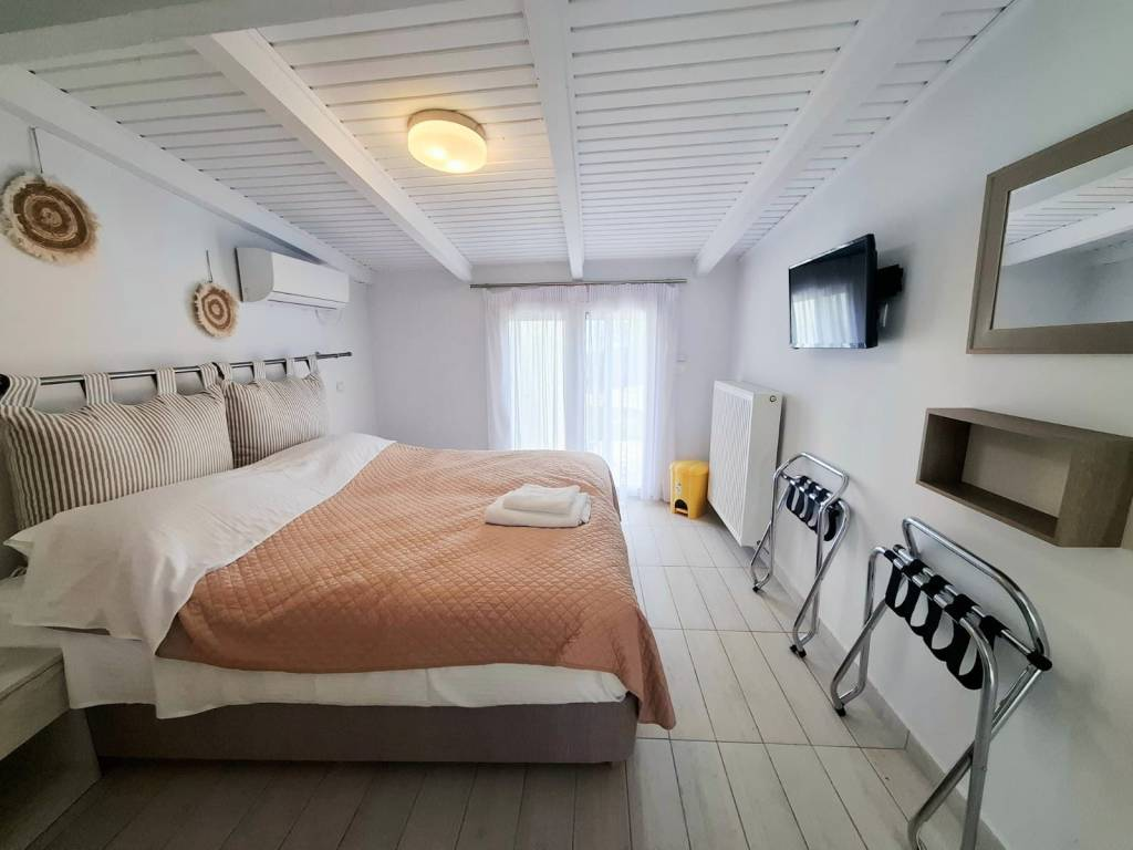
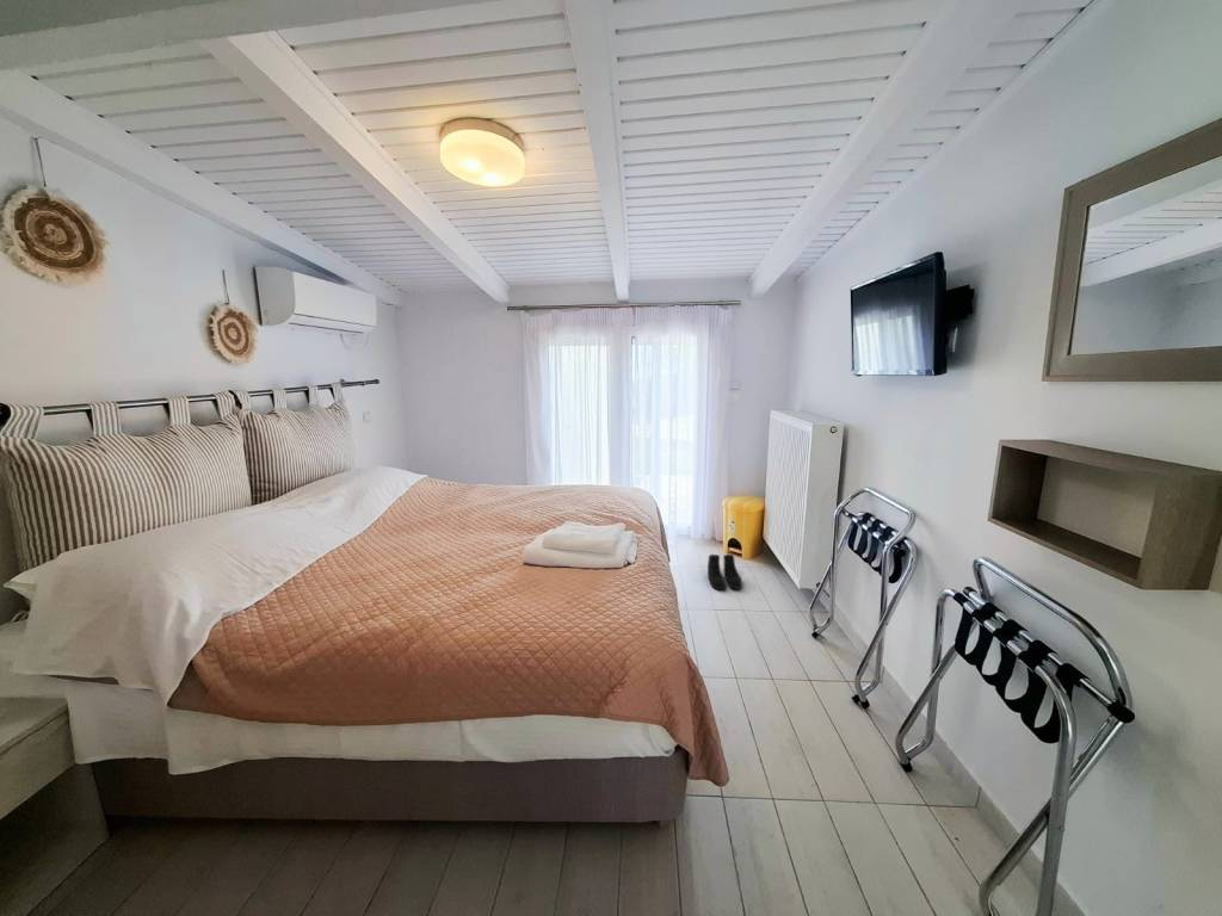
+ boots (723, 569)
